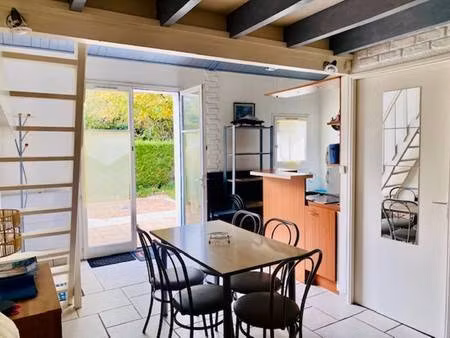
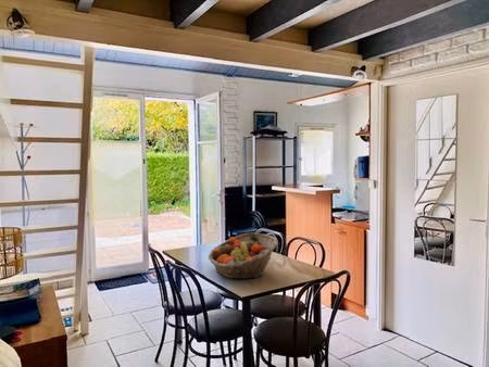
+ fruit basket (242, 254)
